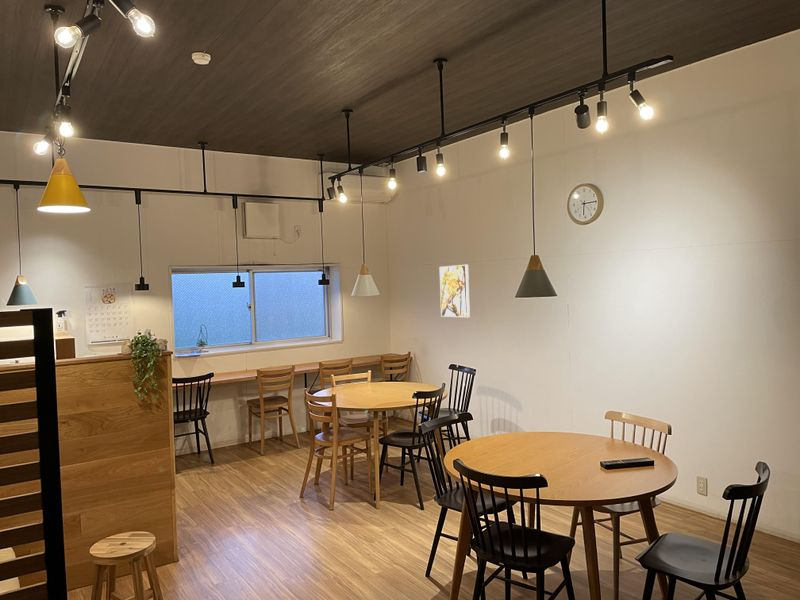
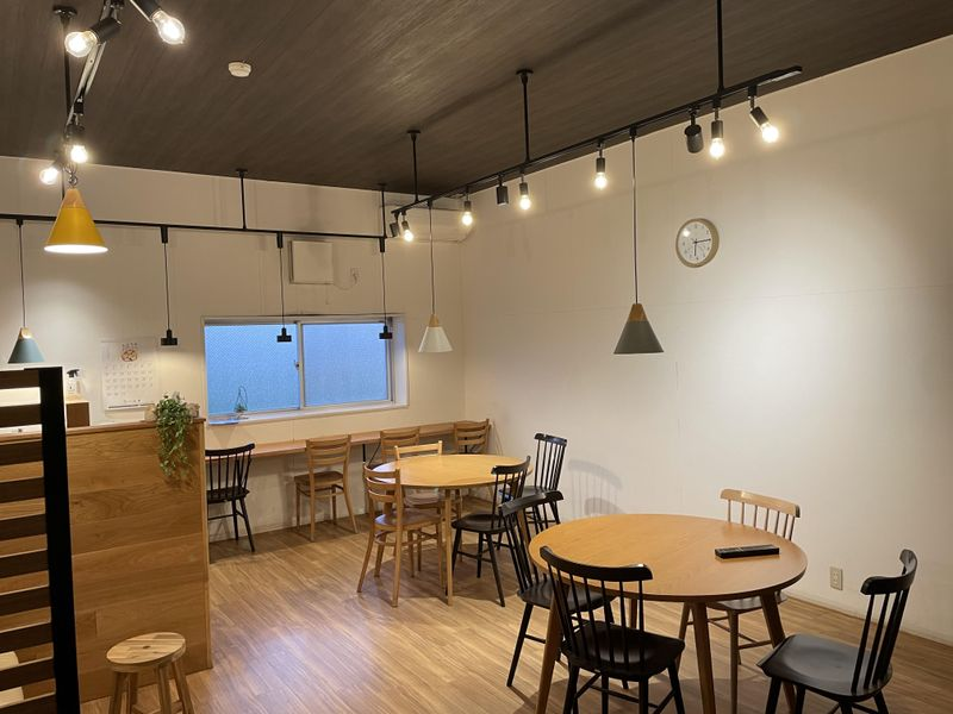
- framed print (454, 291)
